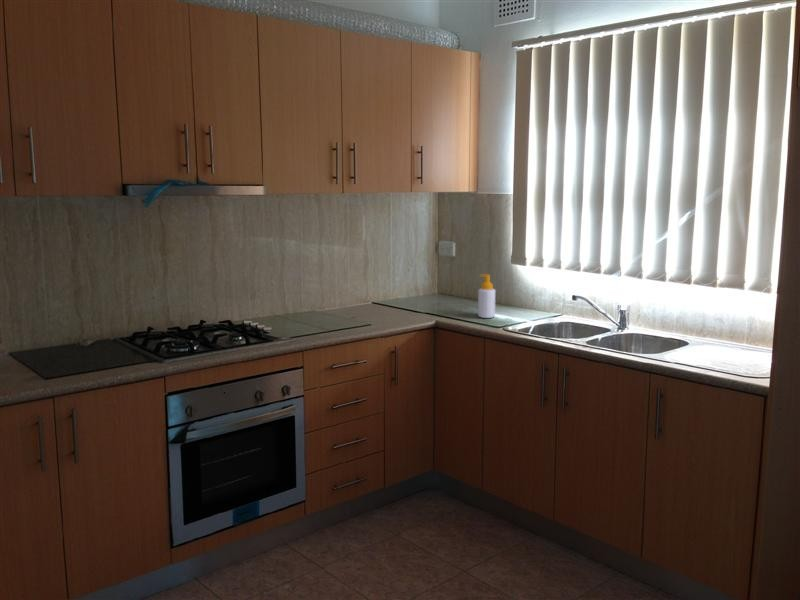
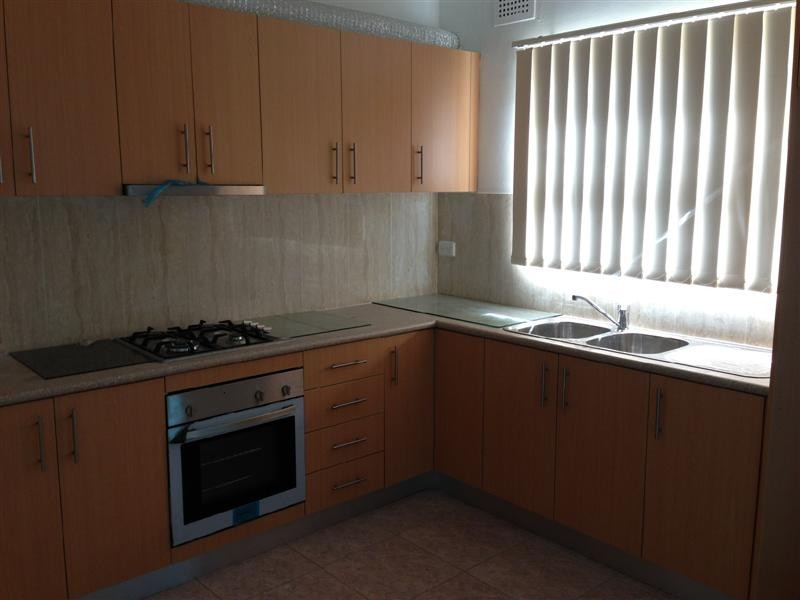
- soap bottle (486, 295)
